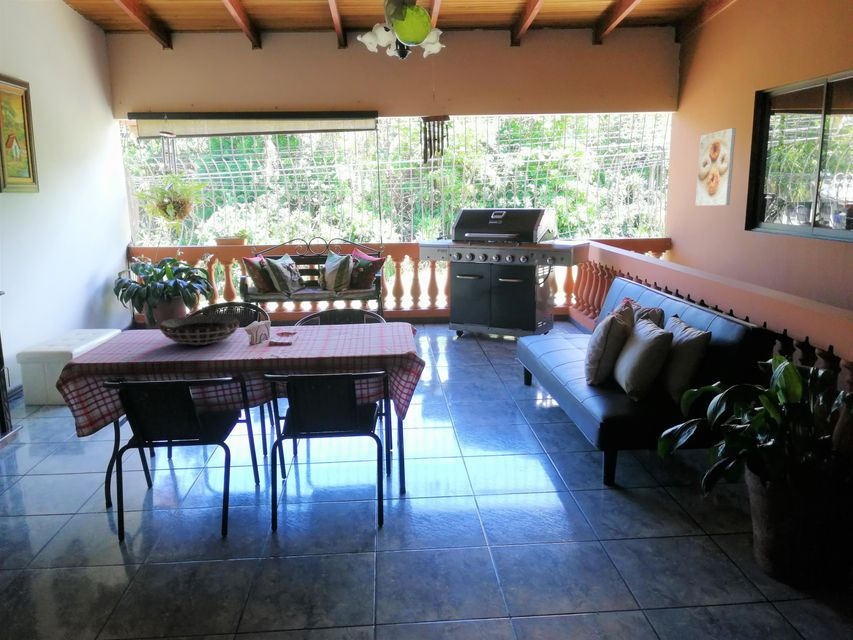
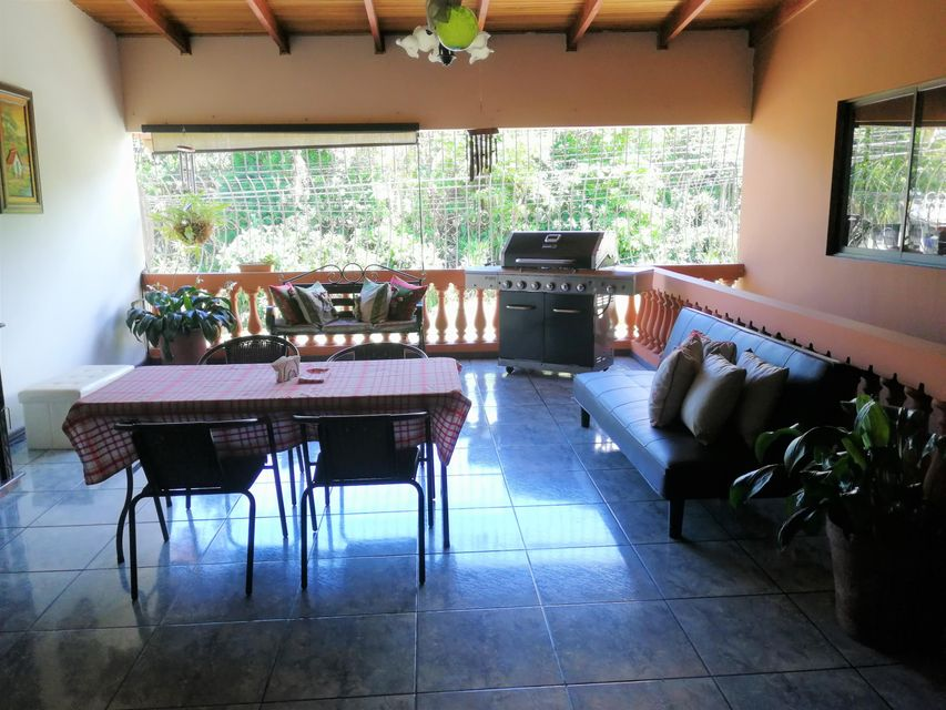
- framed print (714, 169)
- decorative bowl (200, 332)
